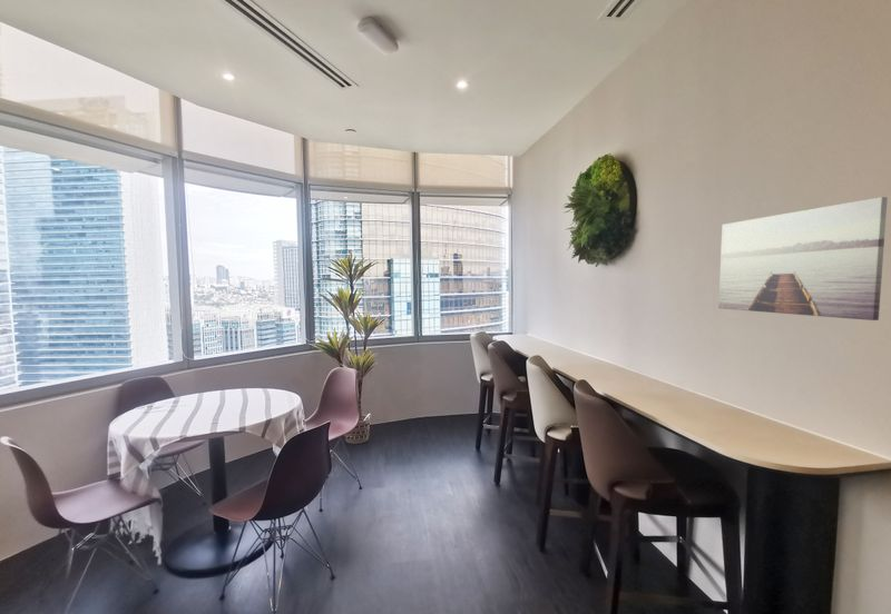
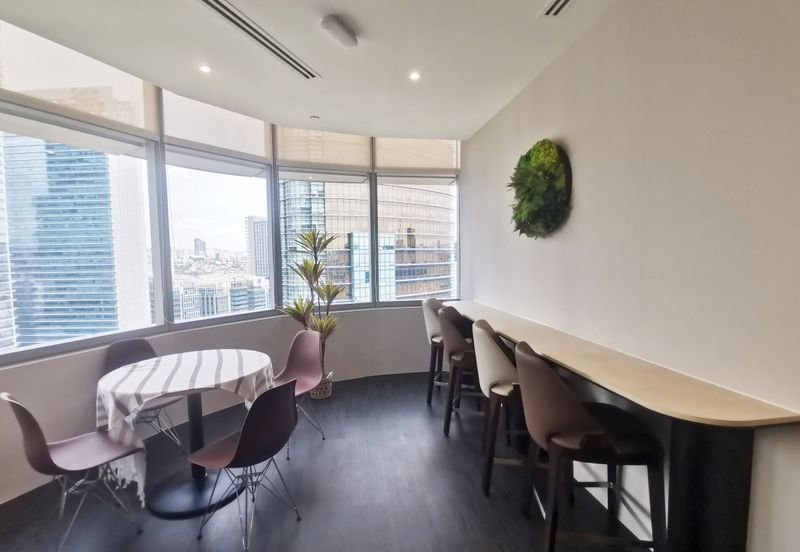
- wall art (785, 264)
